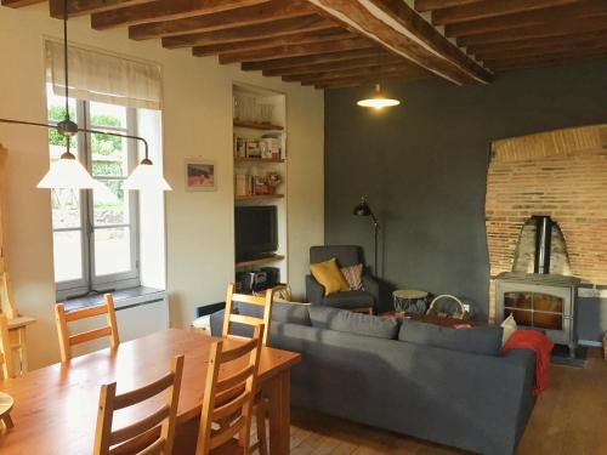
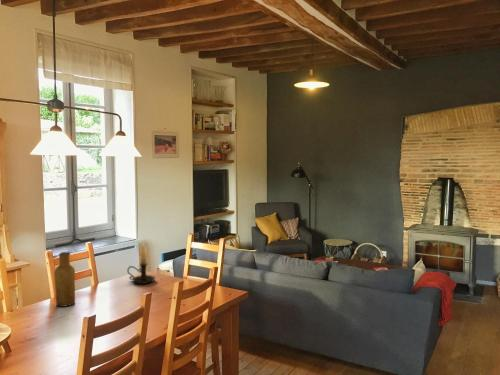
+ candle holder (141, 260)
+ vase (64, 278)
